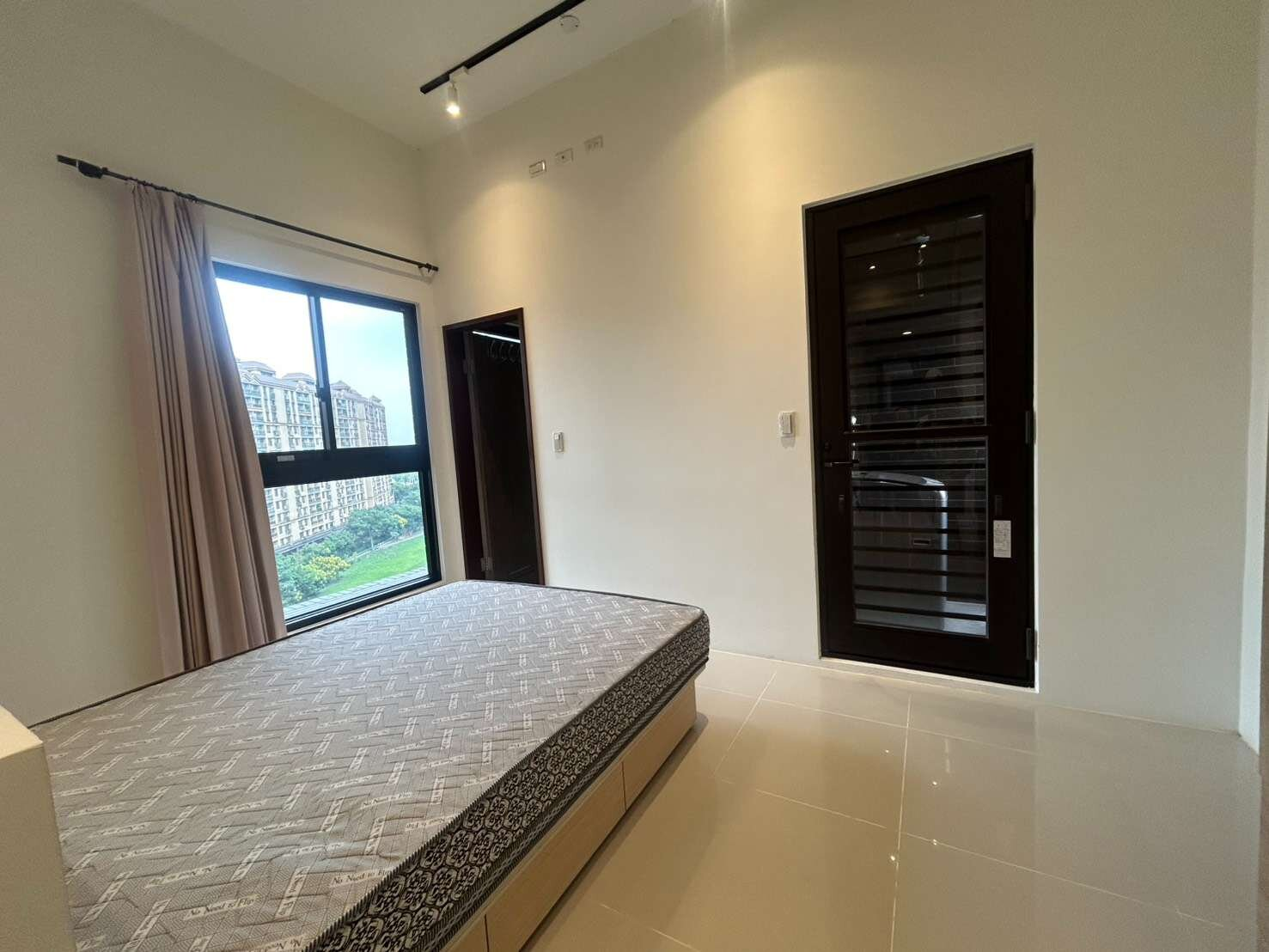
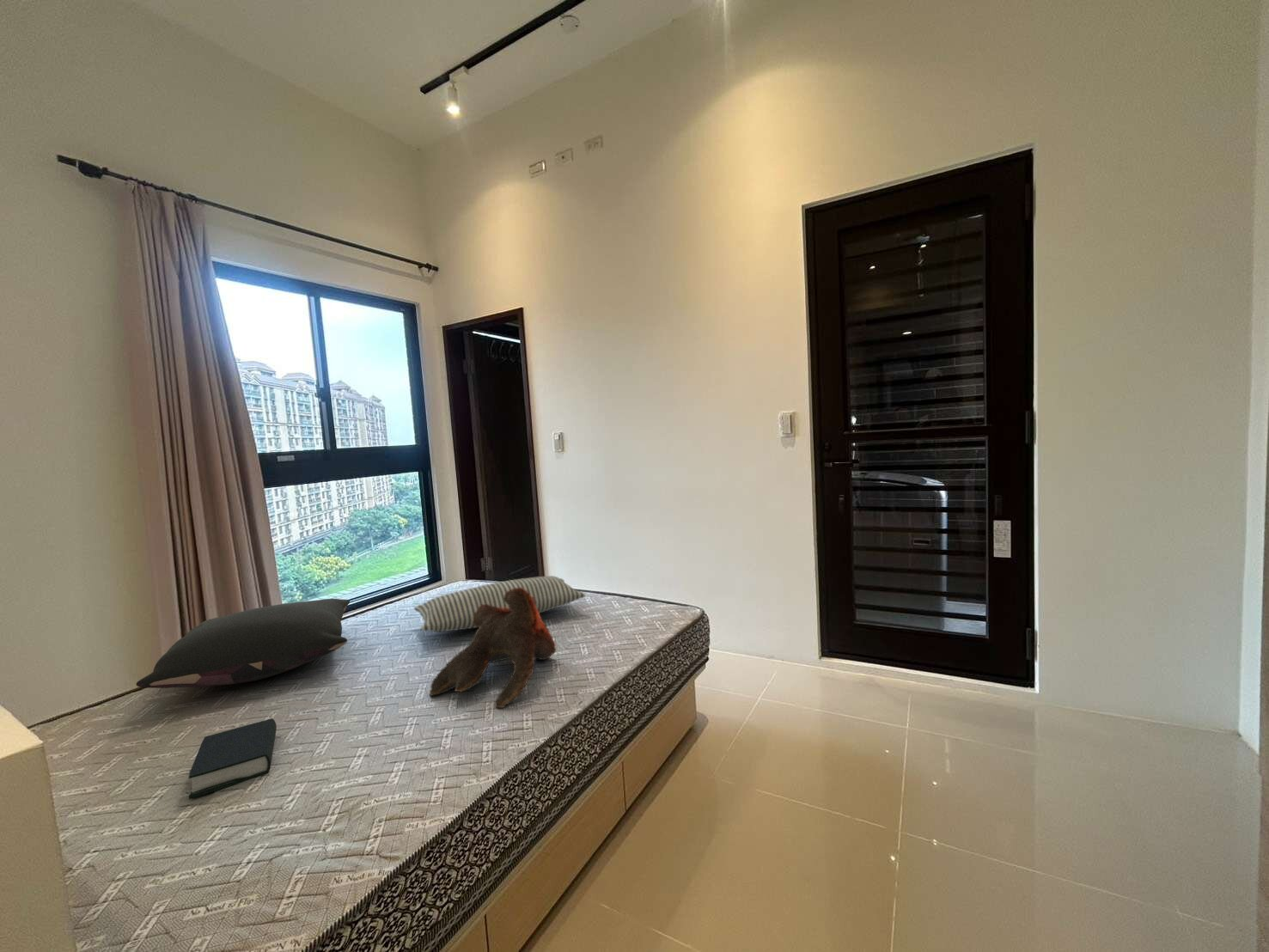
+ pillow (265, 636)
+ pillow (500, 601)
+ teddy bear (495, 638)
+ book (236, 754)
